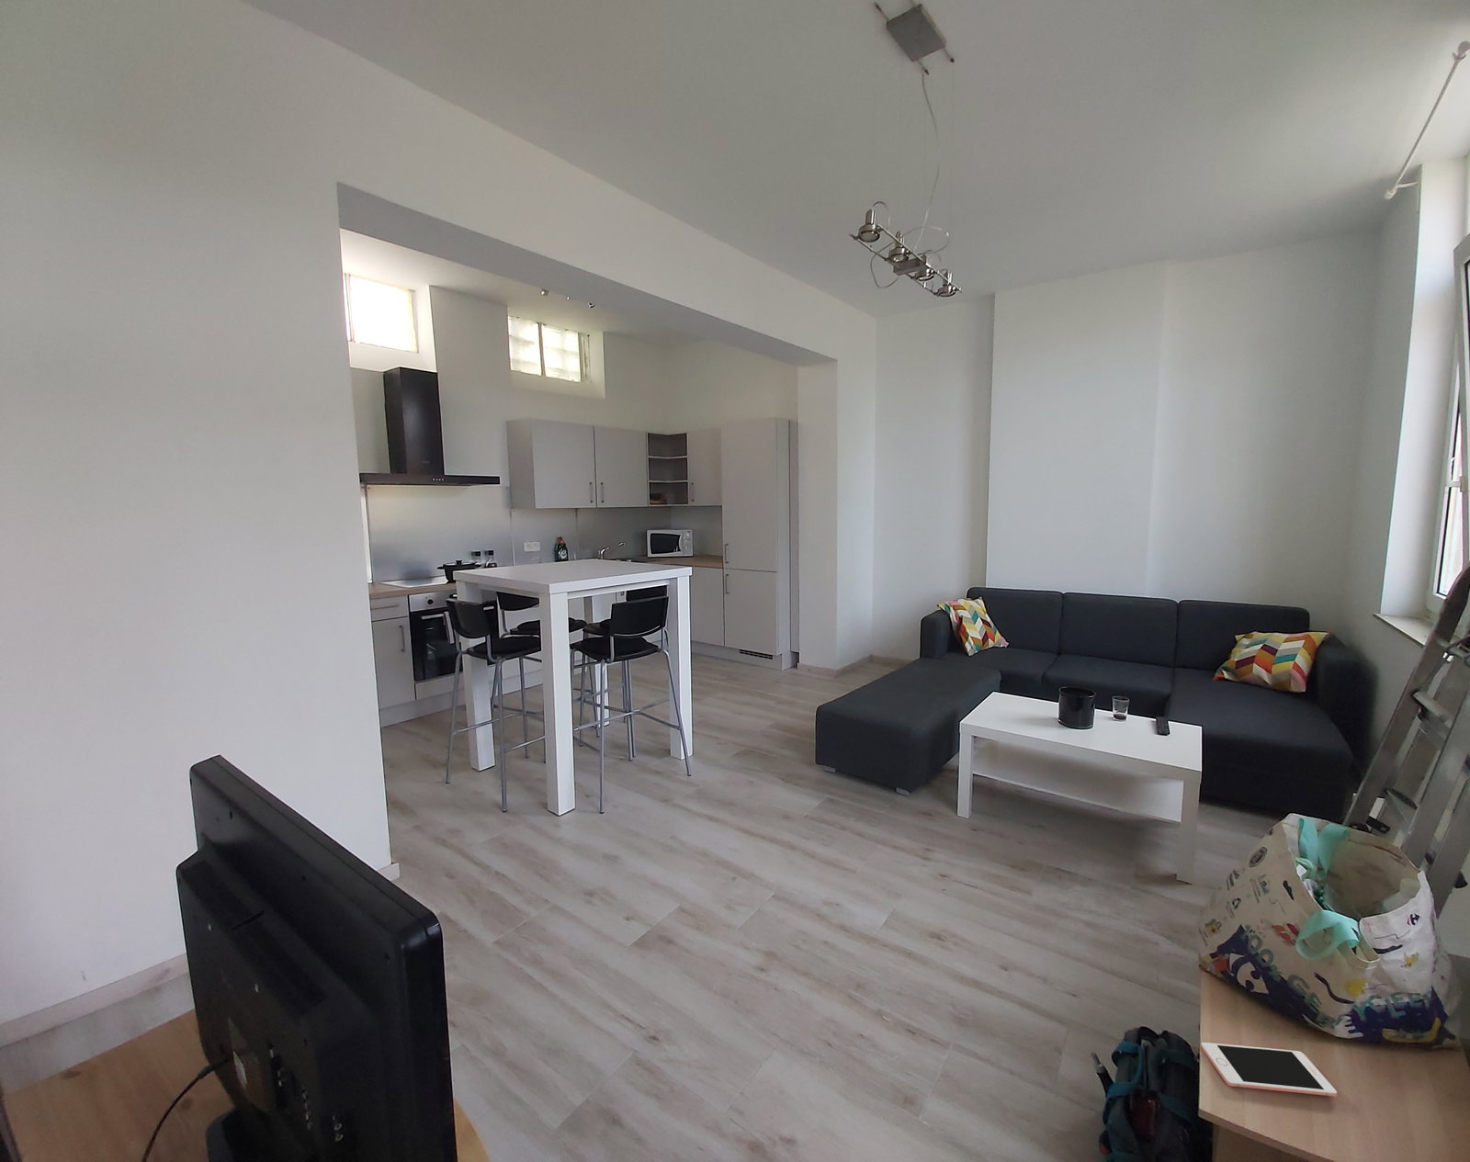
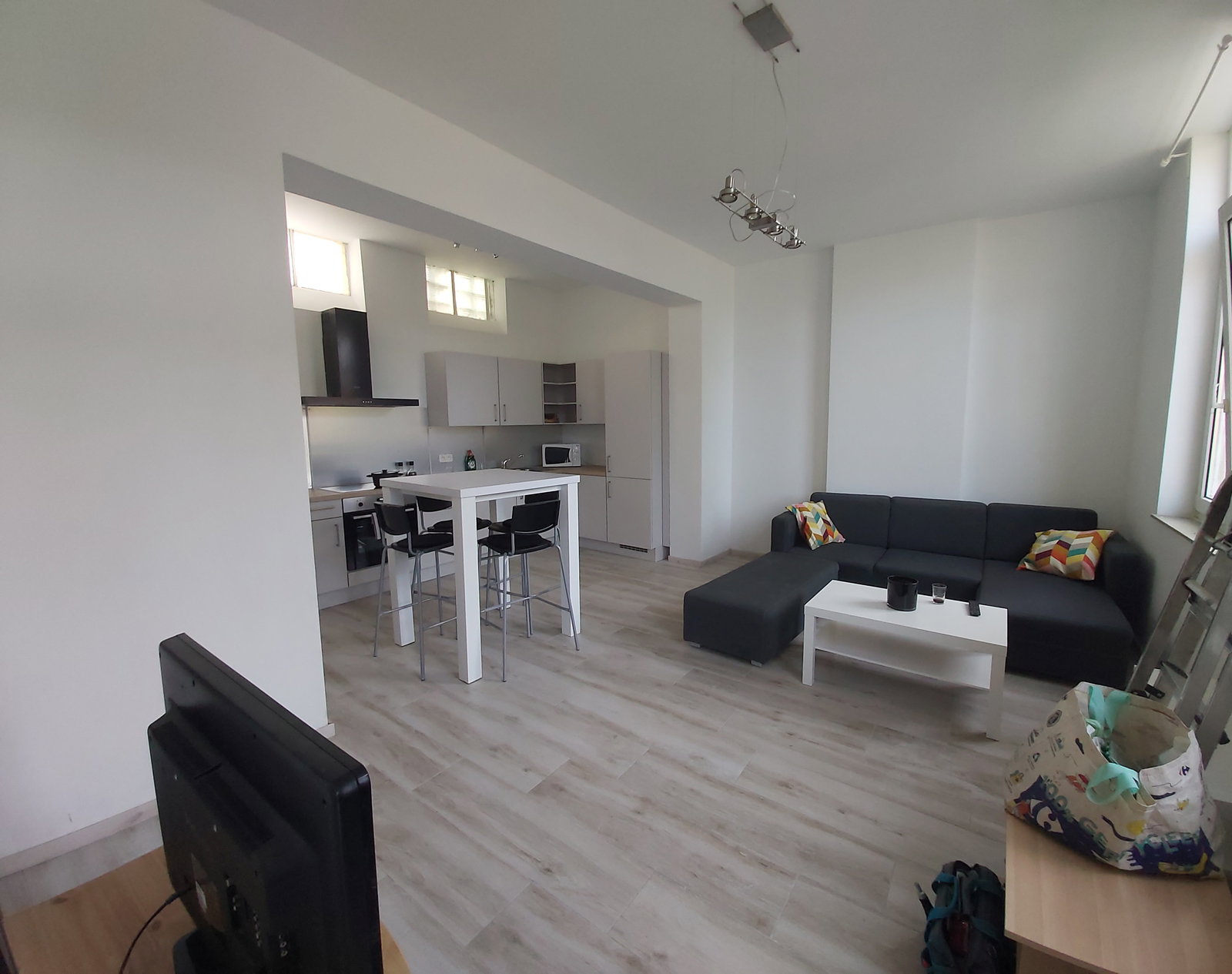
- cell phone (1265, 1068)
